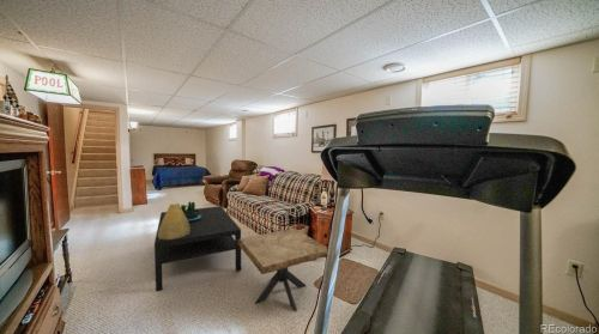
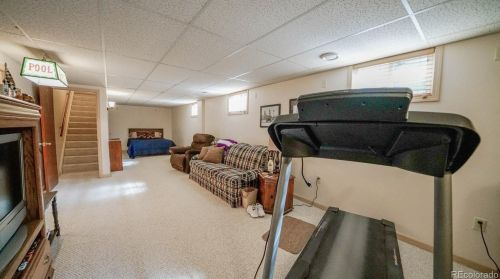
- coffee table (196, 237)
- potted plant (187, 209)
- vessel (174, 218)
- side table (282, 268)
